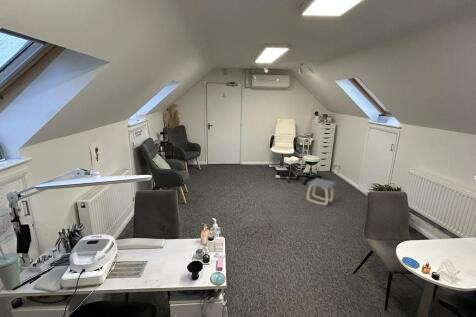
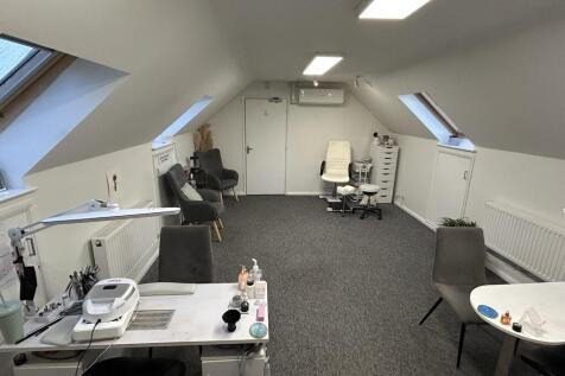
- stool (323, 188)
